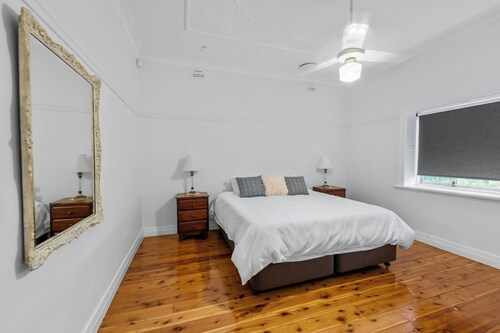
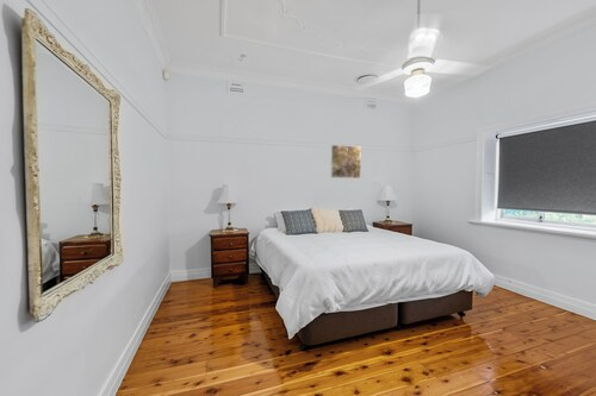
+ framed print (346, 162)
